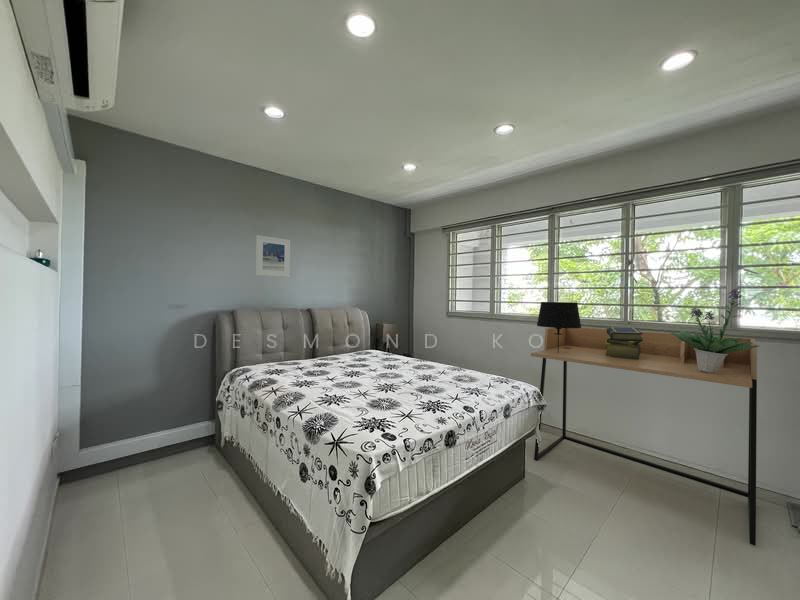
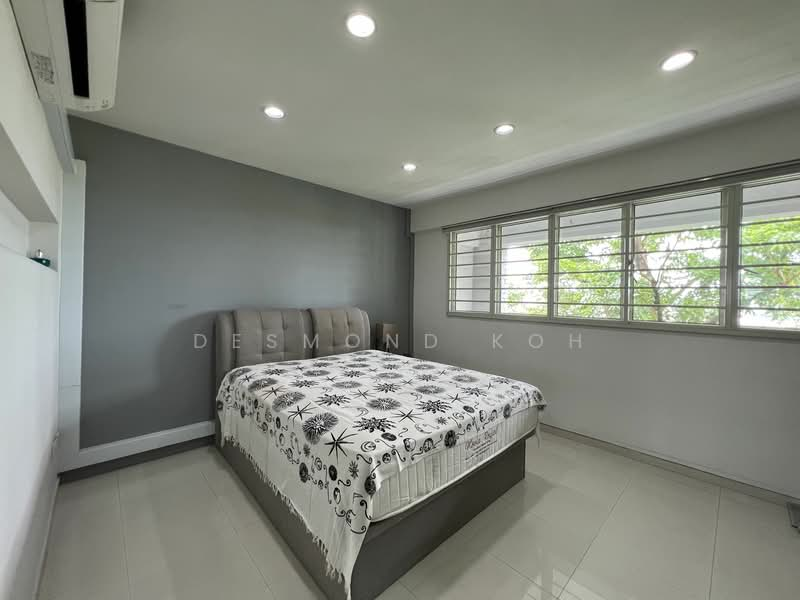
- table lamp (558, 327)
- stack of books (624, 341)
- potted plant (708, 329)
- desk (638, 371)
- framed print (273, 257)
